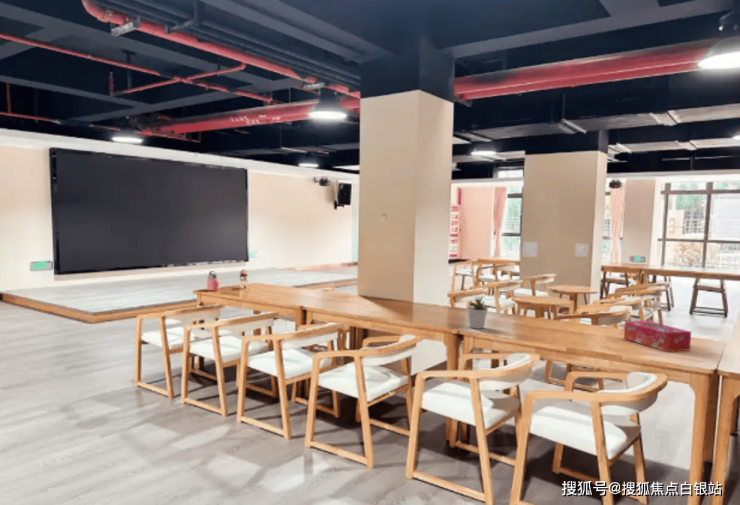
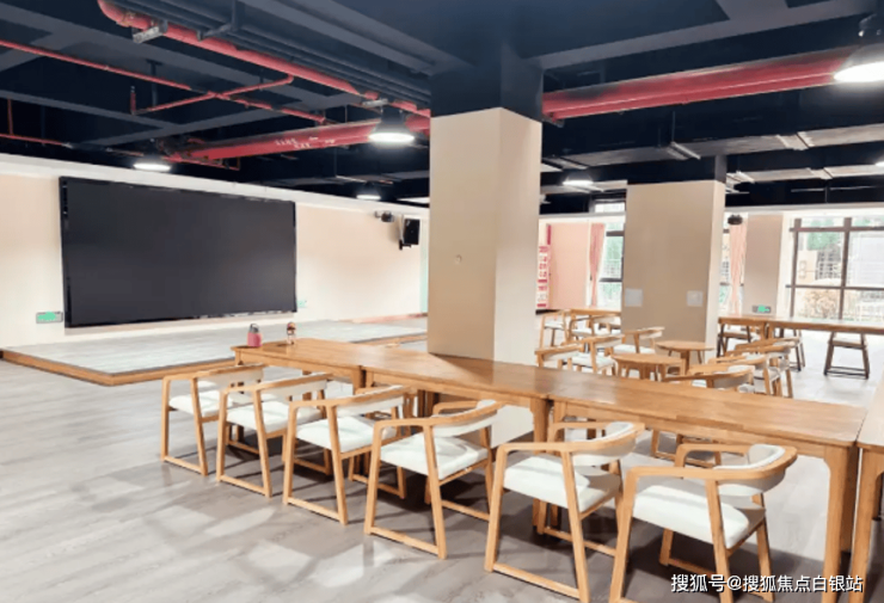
- potted plant (478, 311)
- tissue box (656, 335)
